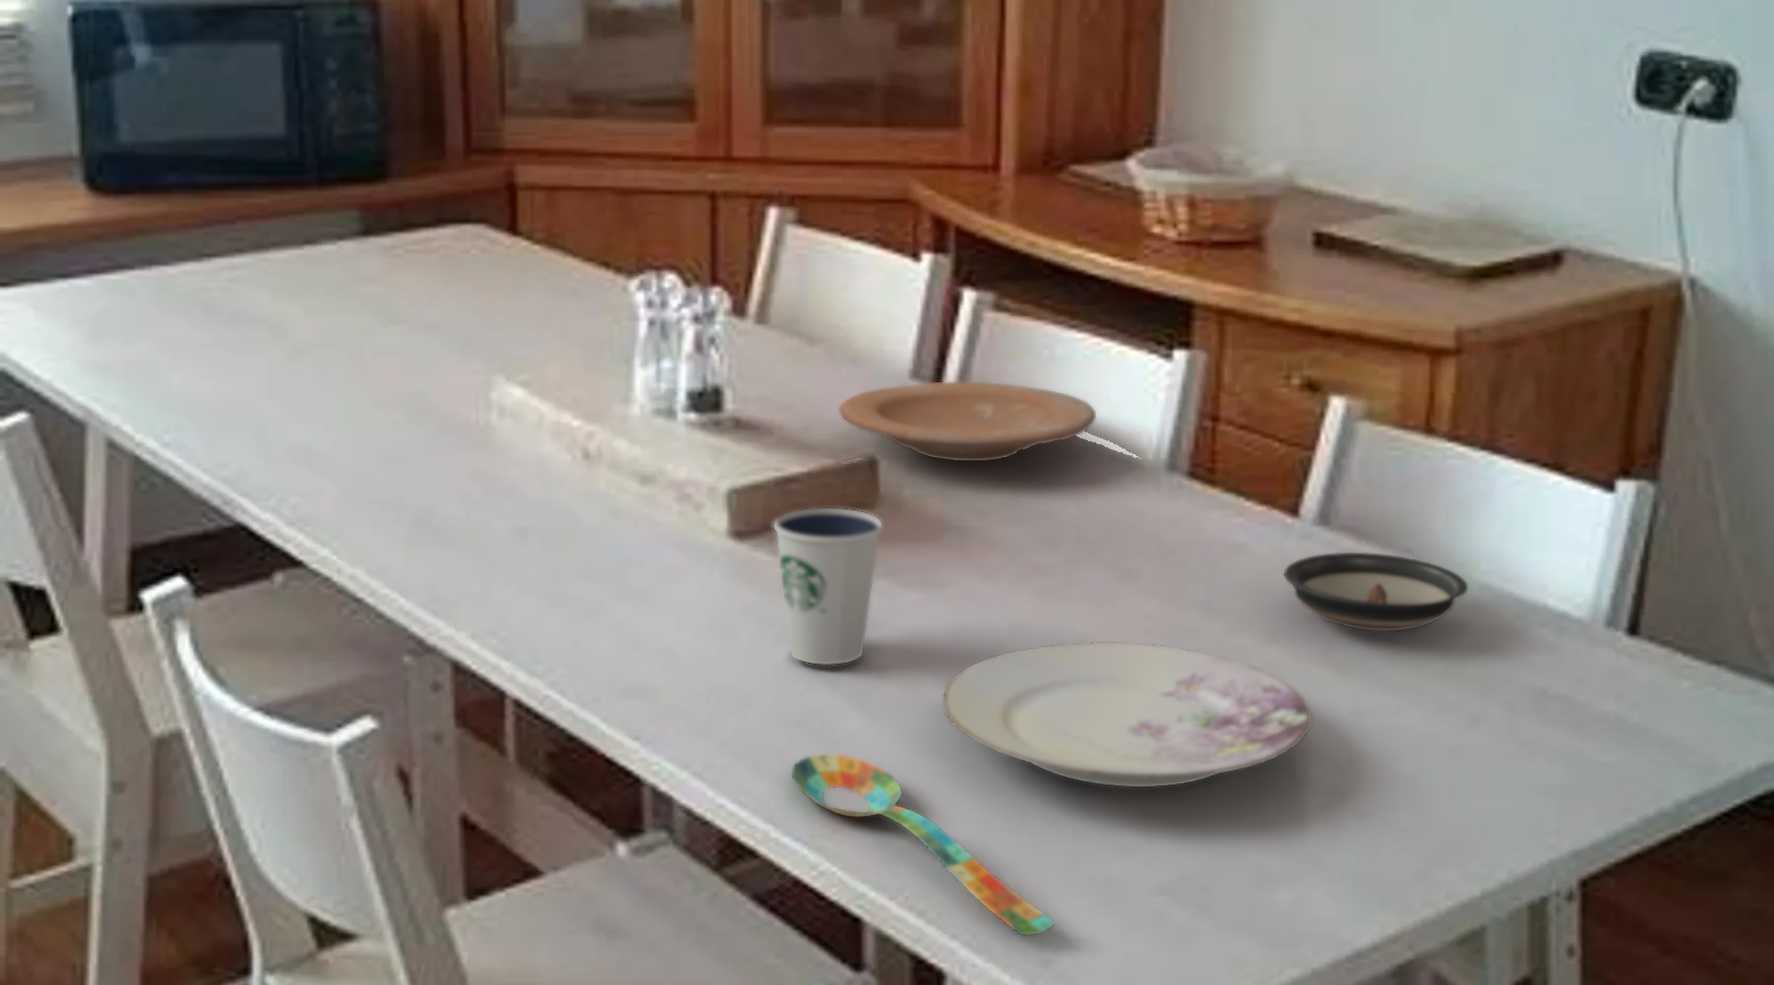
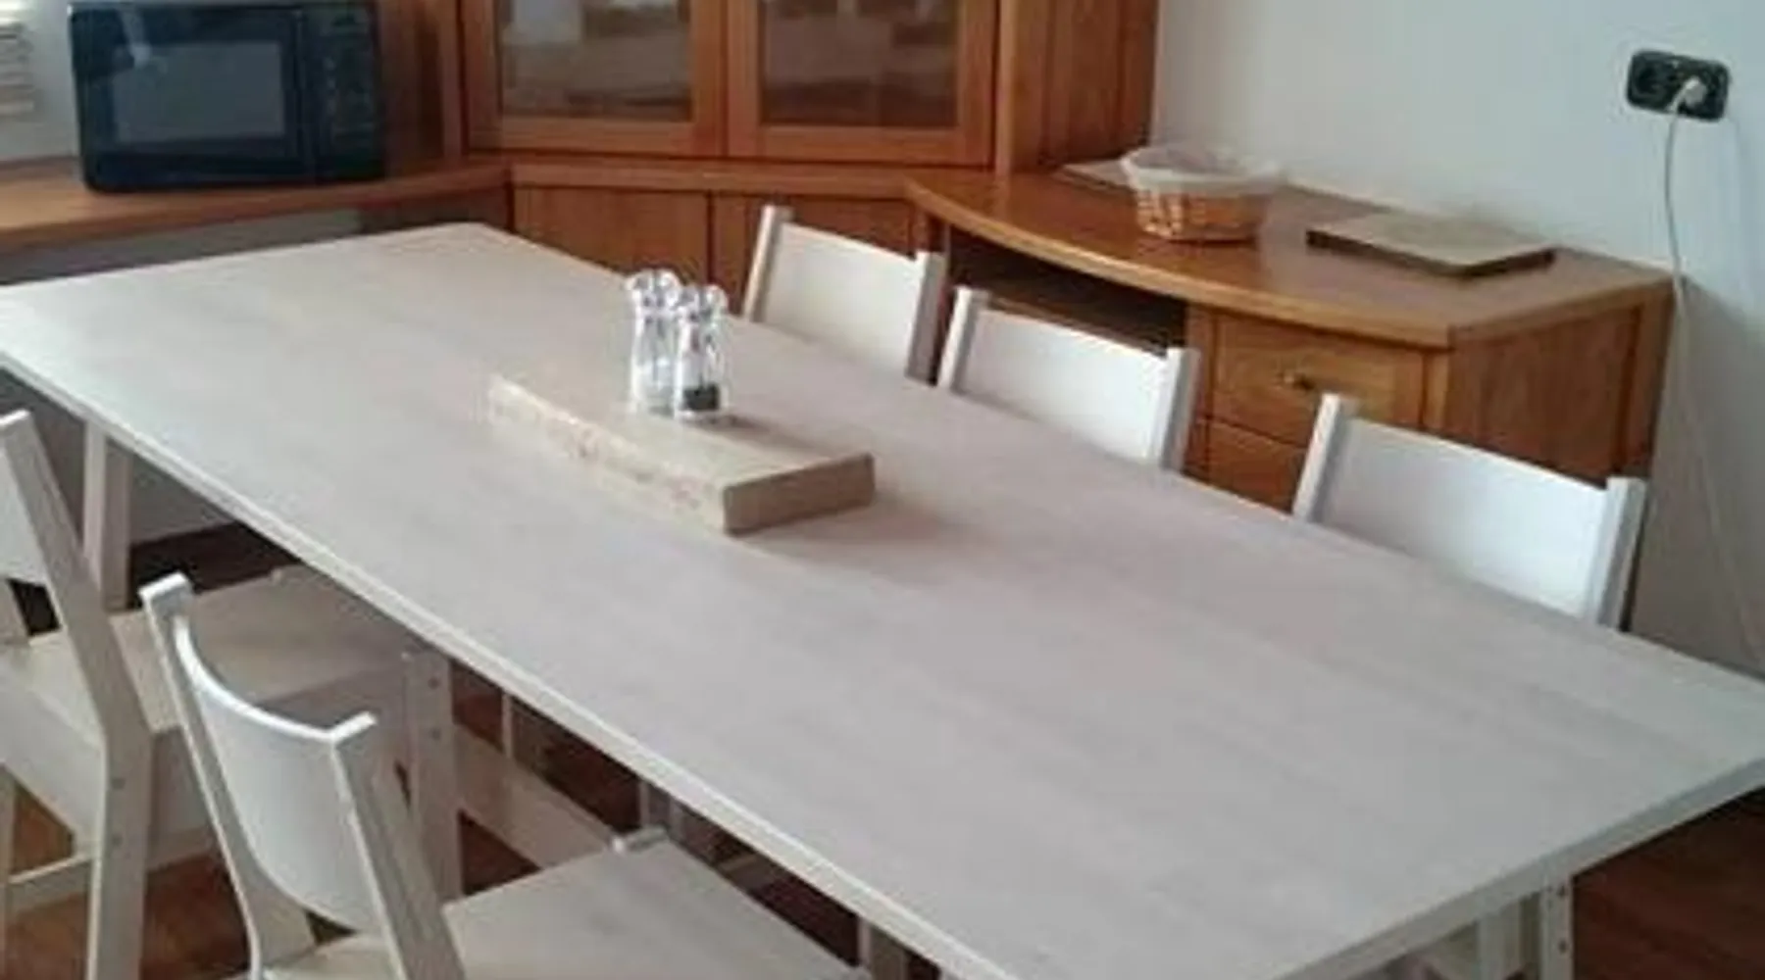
- plate (1124, 721)
- plate (967, 427)
- saucer (1372, 598)
- dixie cup (826, 590)
- spoon (915, 836)
